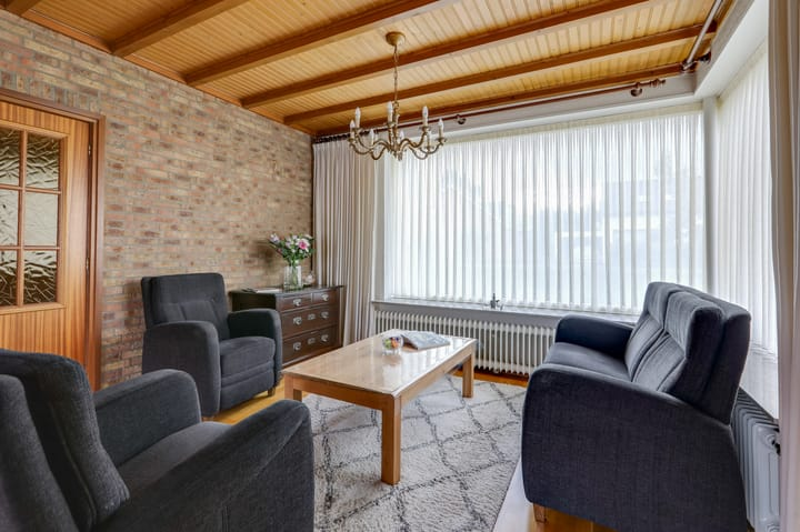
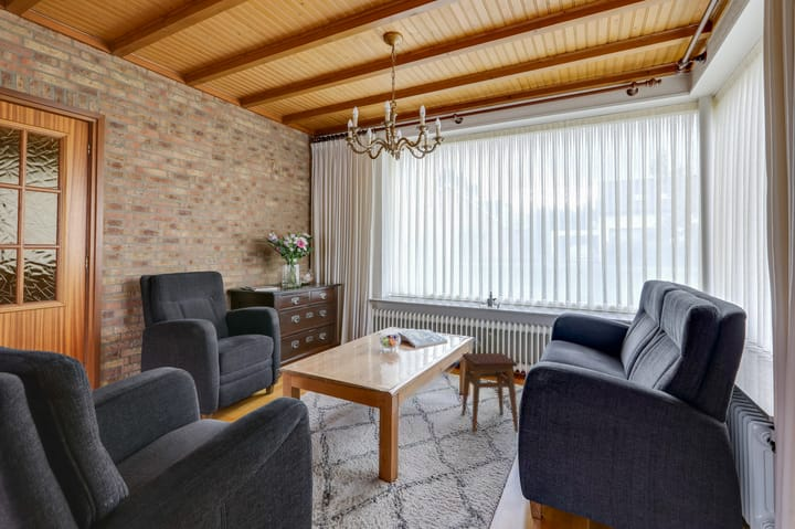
+ stool (488, 387)
